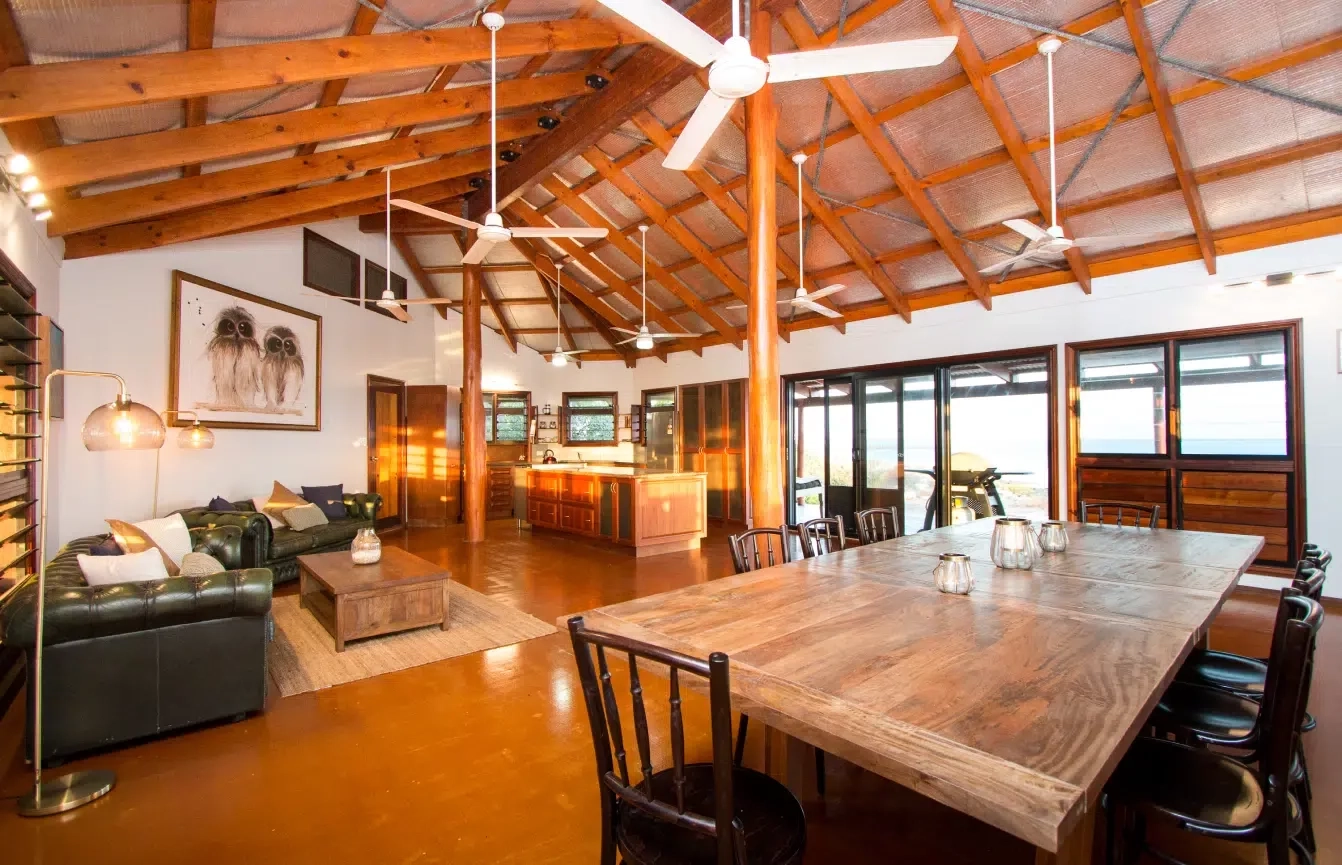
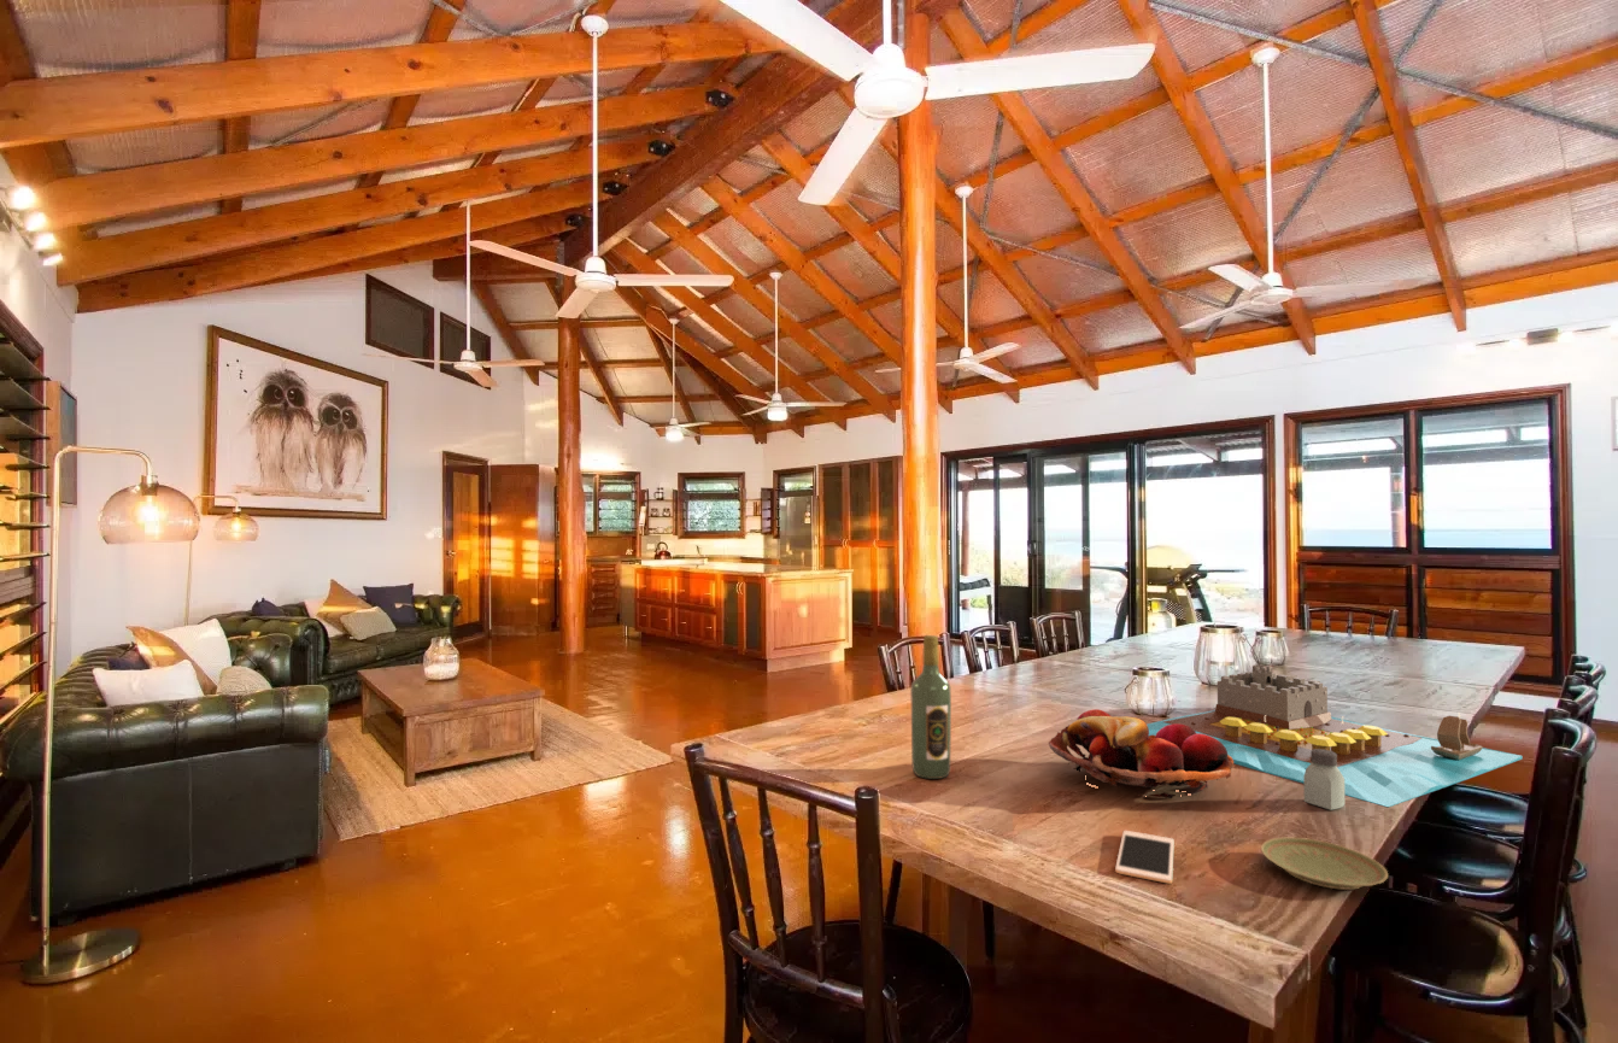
+ wine bottle (931, 704)
+ fruit basket (1137, 749)
+ cell phone (1145, 855)
+ saltshaker (1324, 778)
+ plate (1321, 866)
+ board game (1307, 714)
